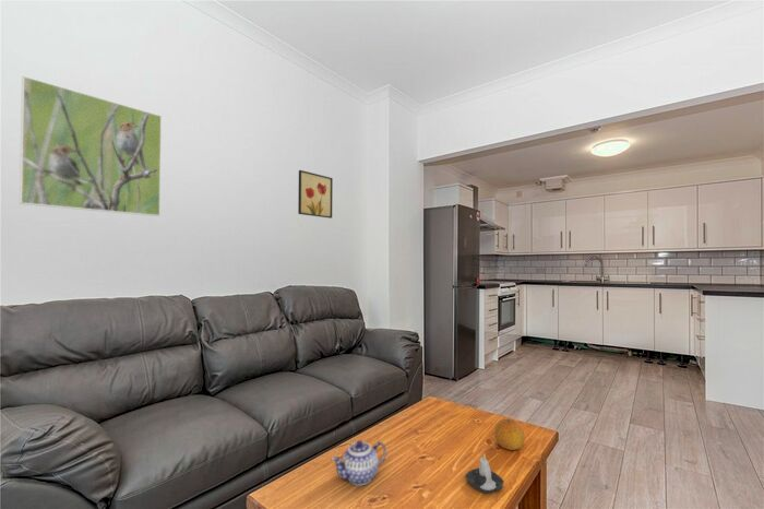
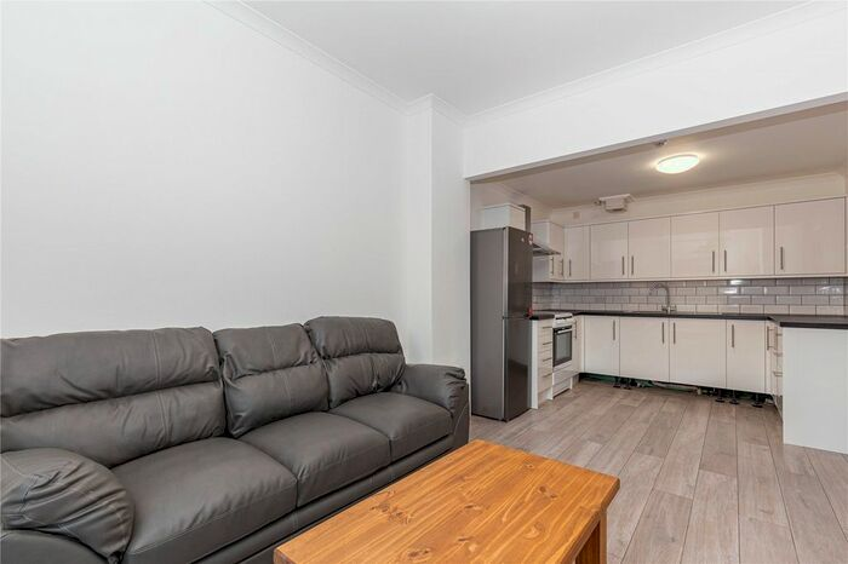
- candle (486, 469)
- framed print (98, 154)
- fruit (509, 433)
- teapot (359, 459)
- wall art (315, 194)
